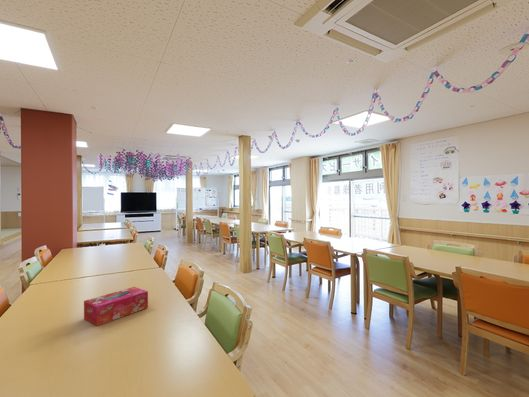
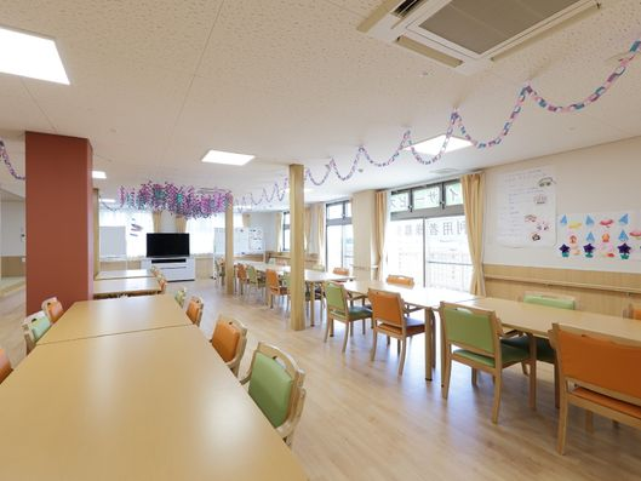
- tissue box (117, 304)
